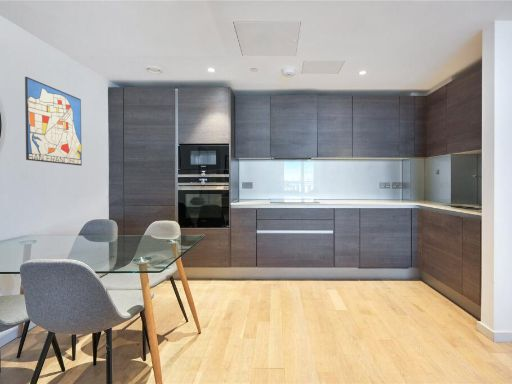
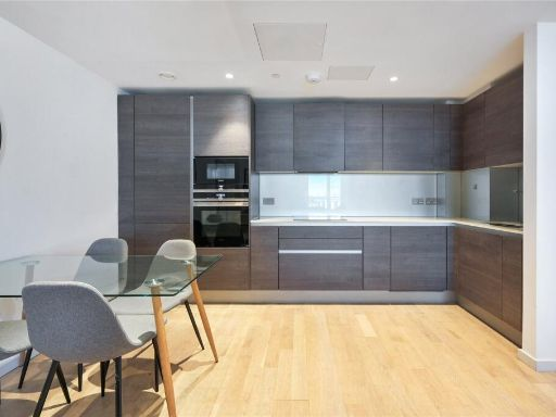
- wall art (56, 126)
